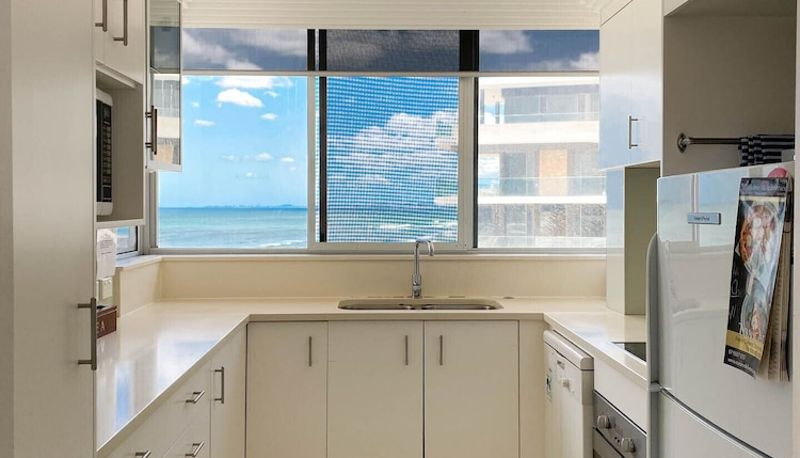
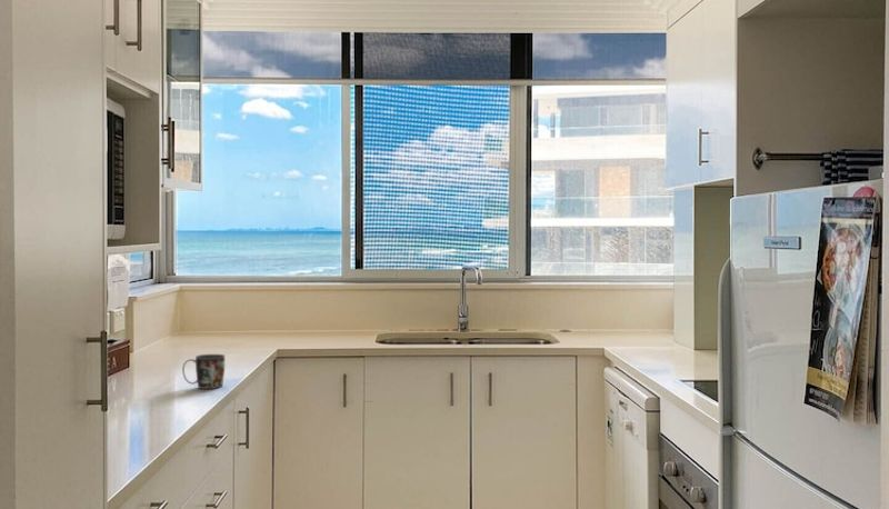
+ mug (203, 371)
